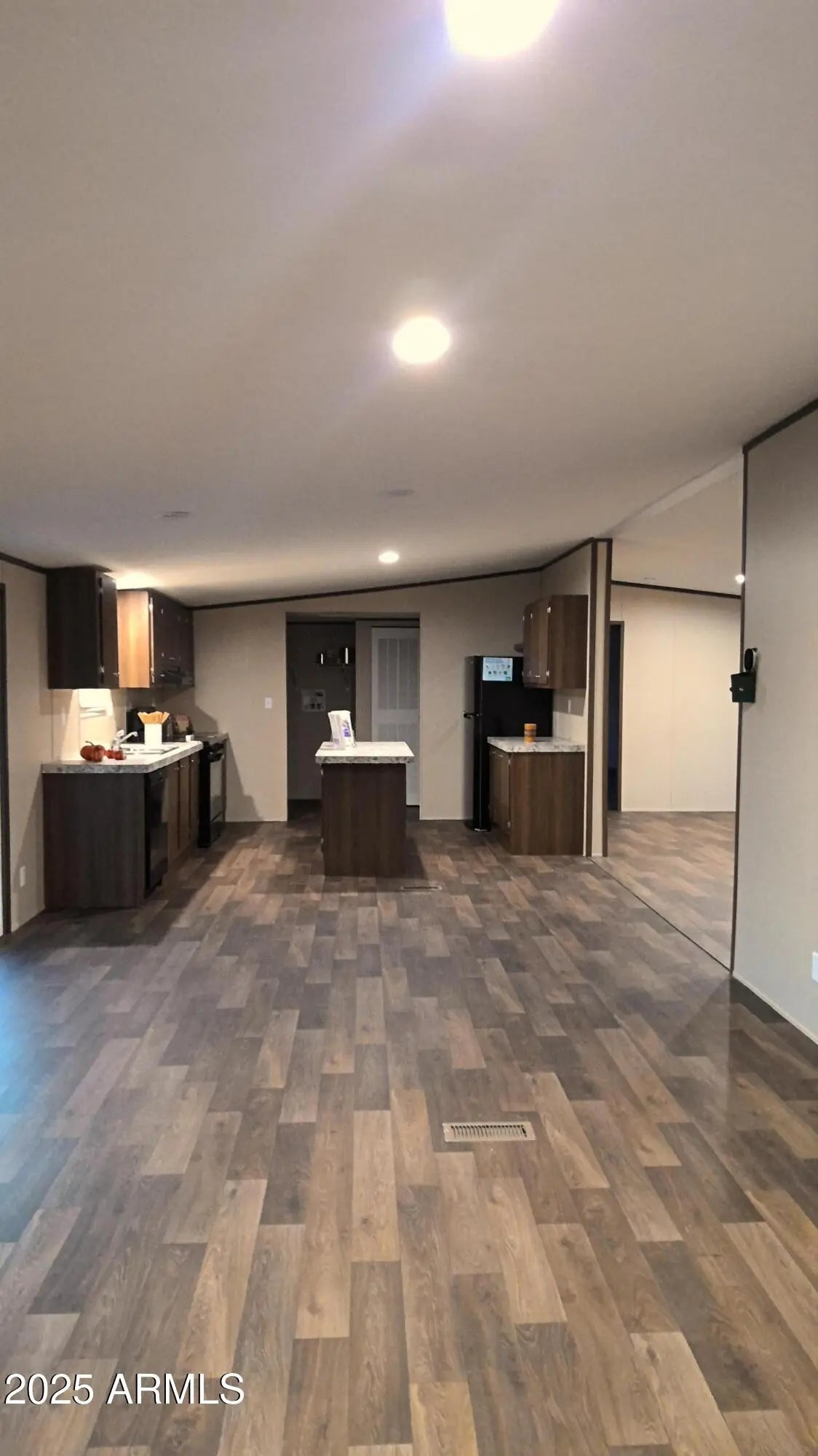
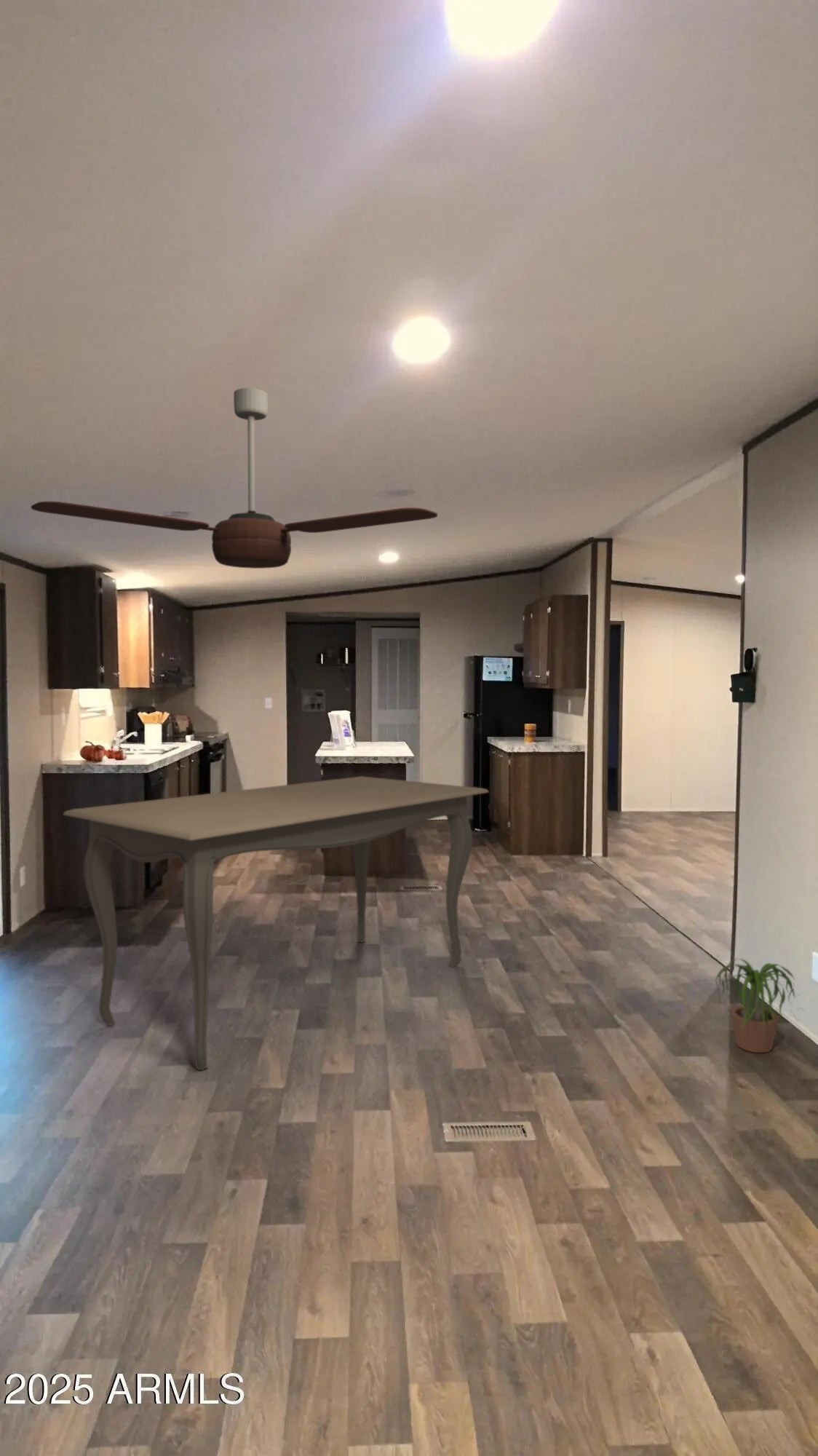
+ potted plant (764, 1007)
+ dining table (297, 849)
+ ceiling fan (248, 485)
